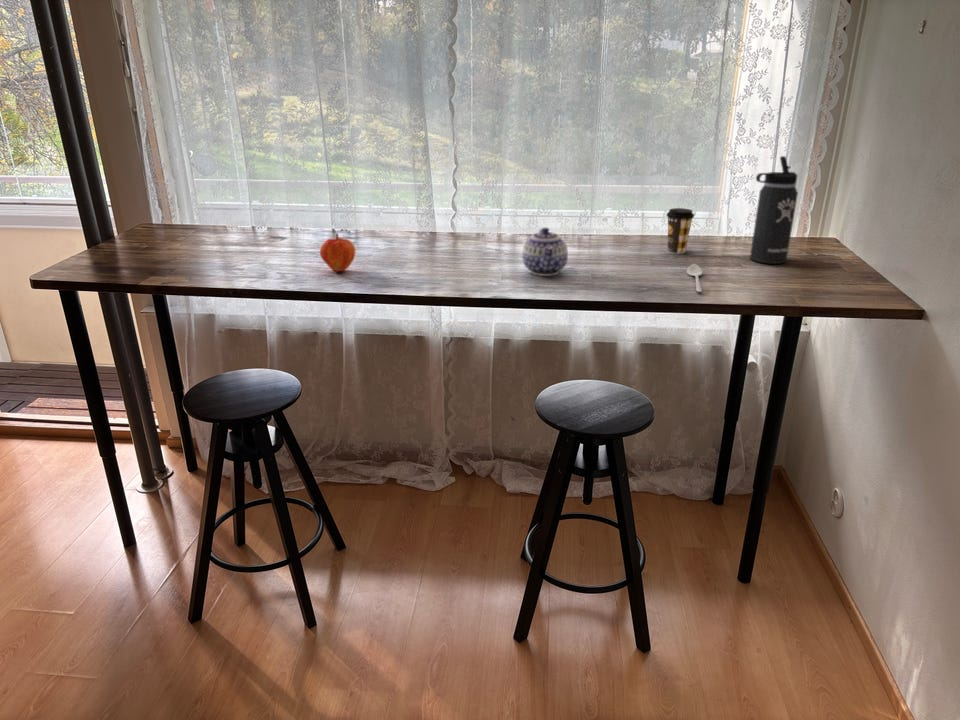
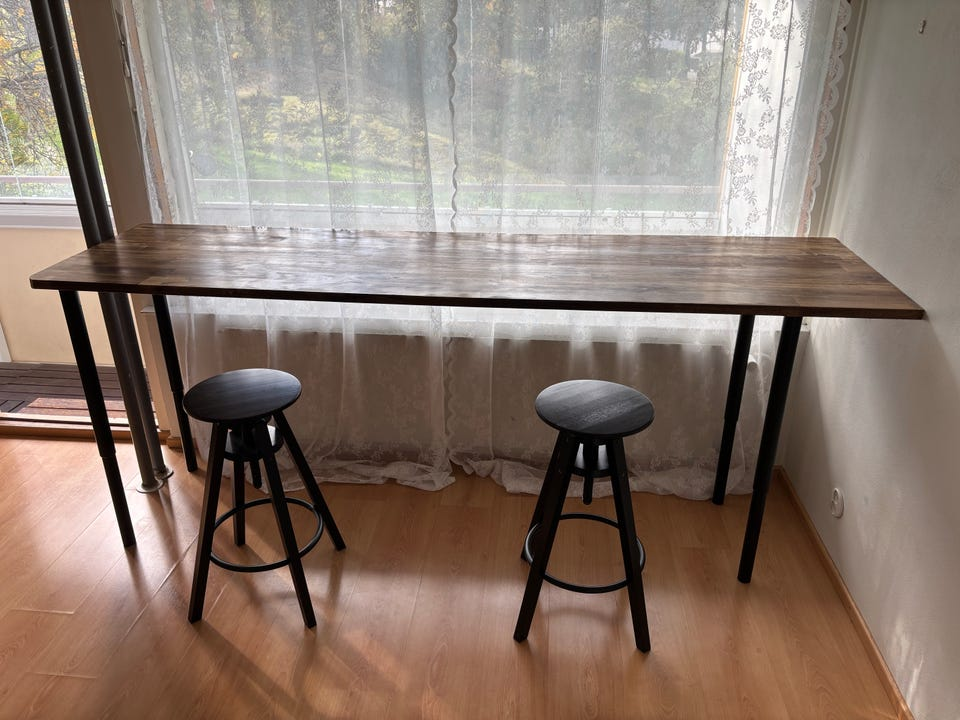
- fruit (337, 252)
- coffee cup (678, 231)
- teapot (545, 250)
- spoon (697, 277)
- thermos bottle (772, 209)
